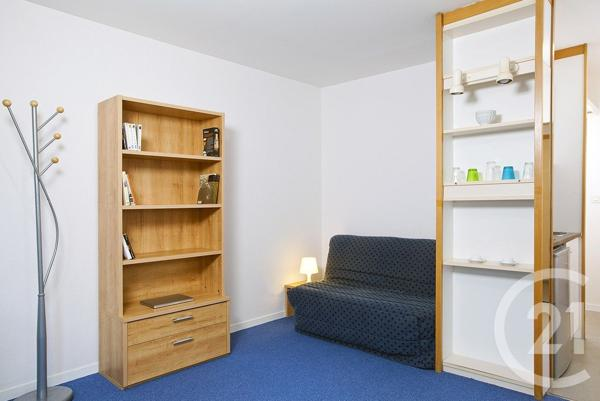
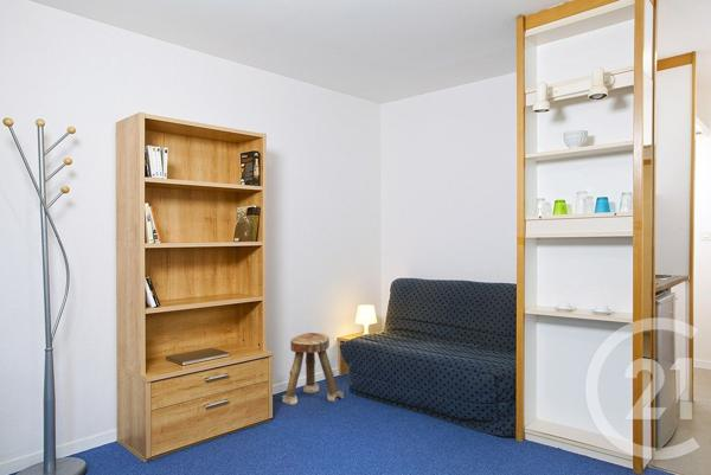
+ stool (309, 367)
